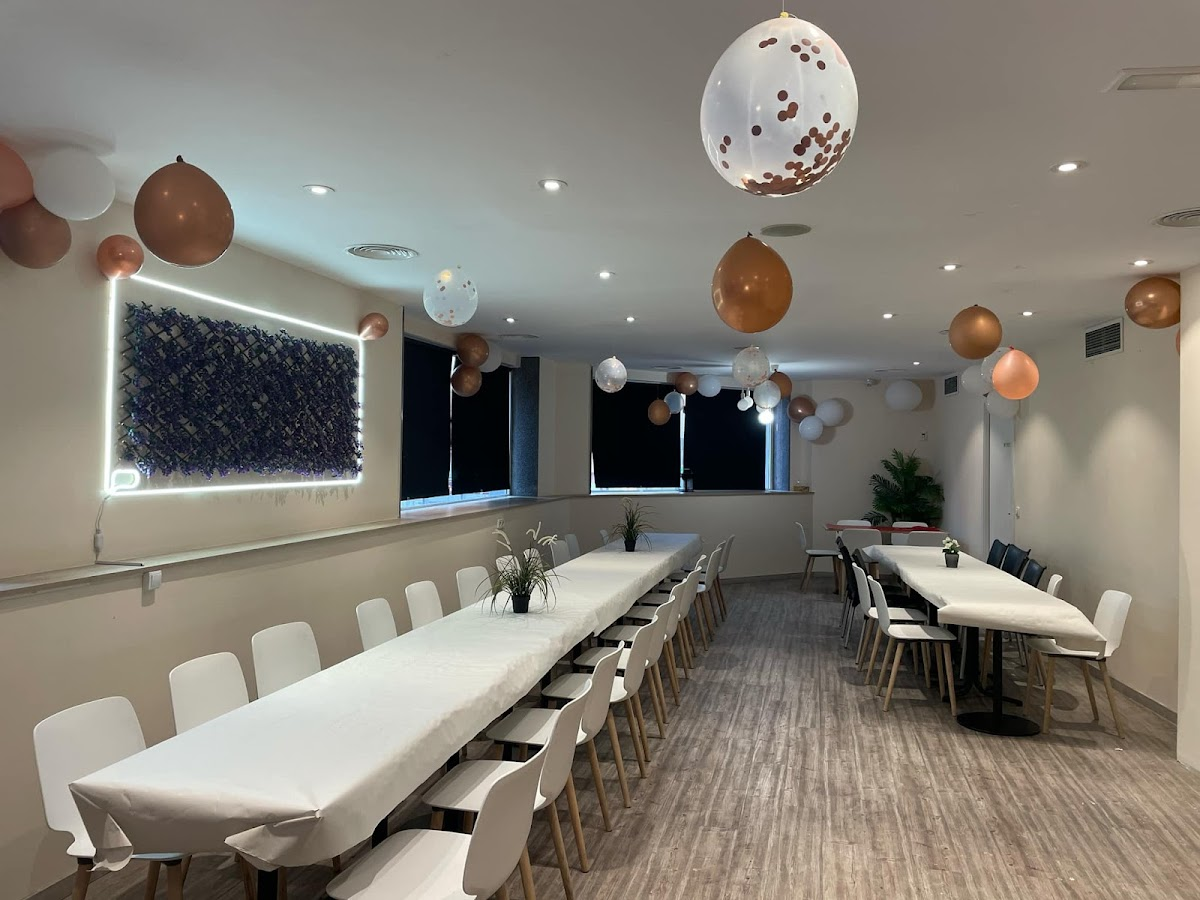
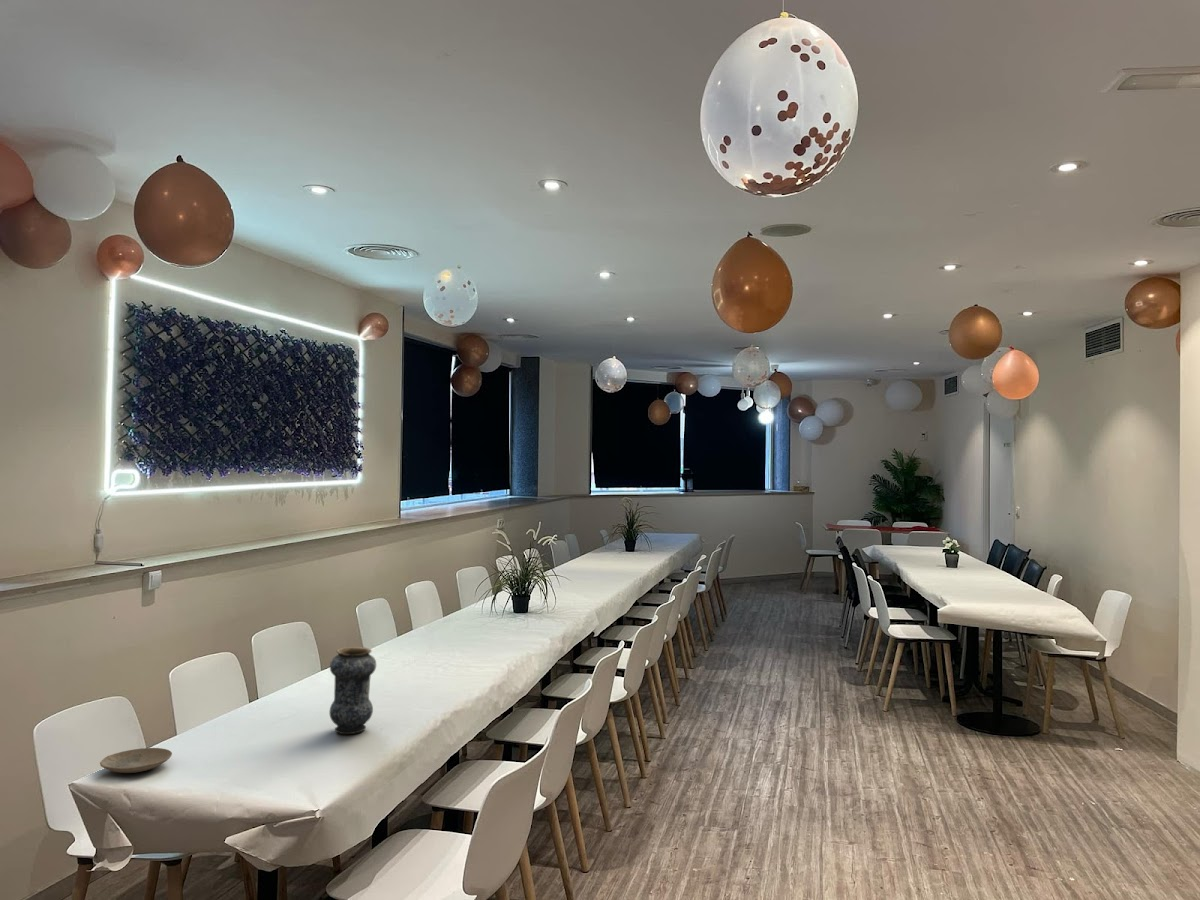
+ plate (136, 762)
+ vase (352, 689)
